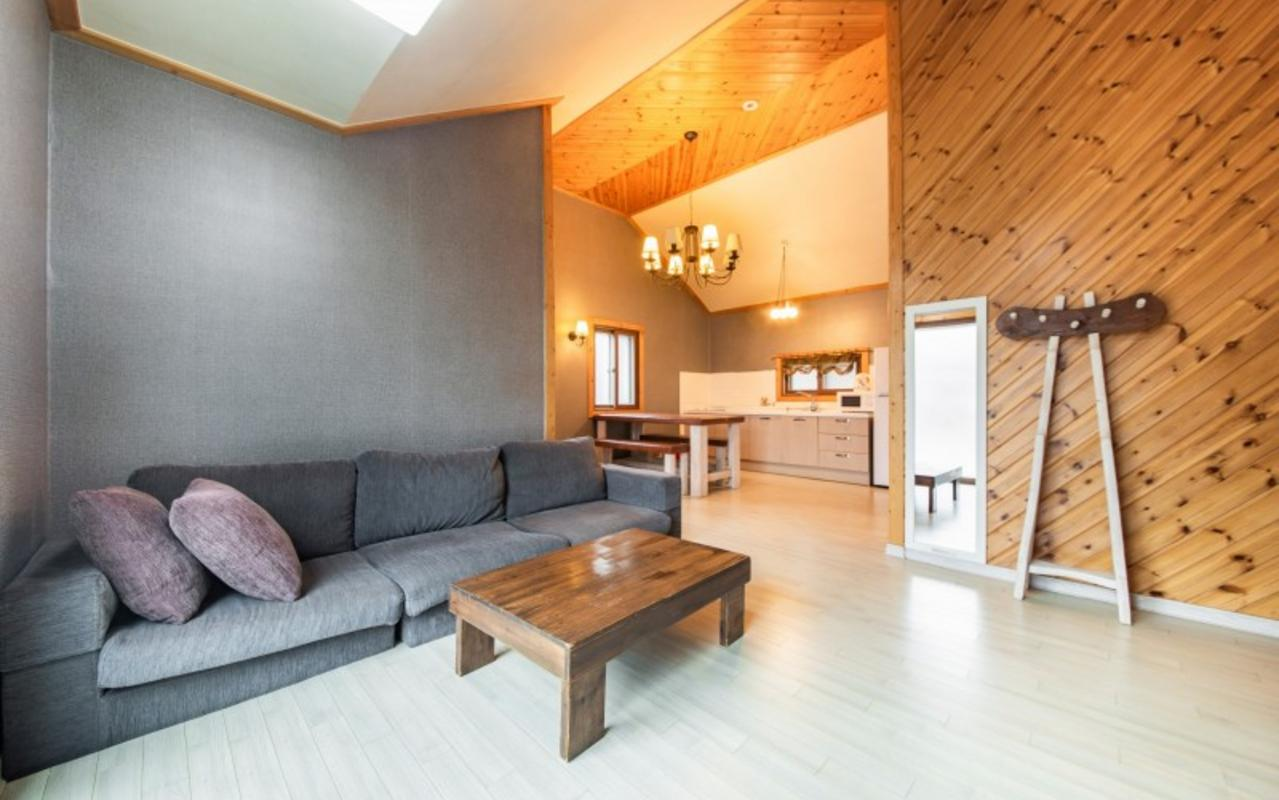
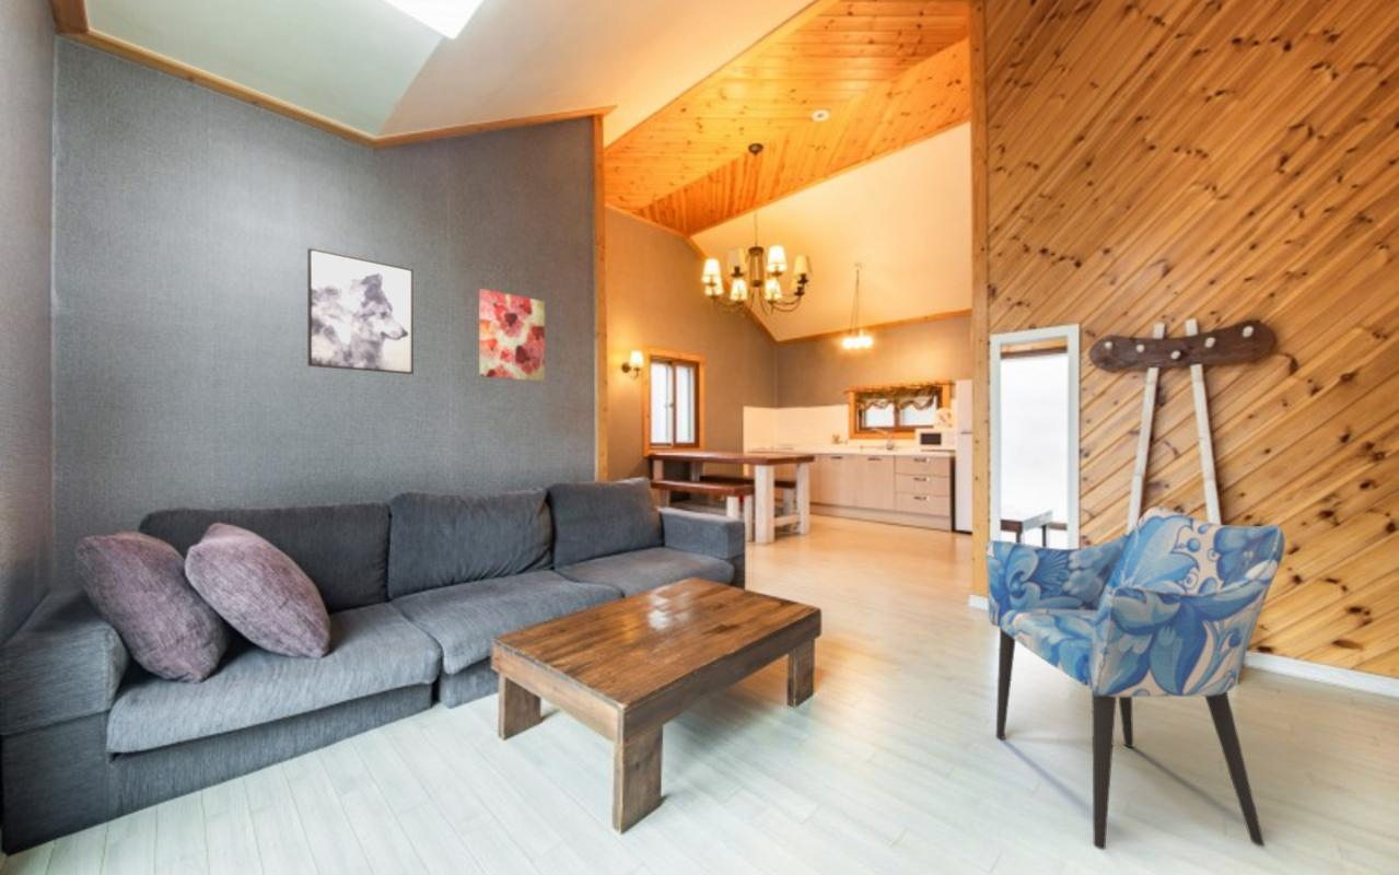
+ armchair (1129, 650)
+ wall art (513, 337)
+ wall art (363, 315)
